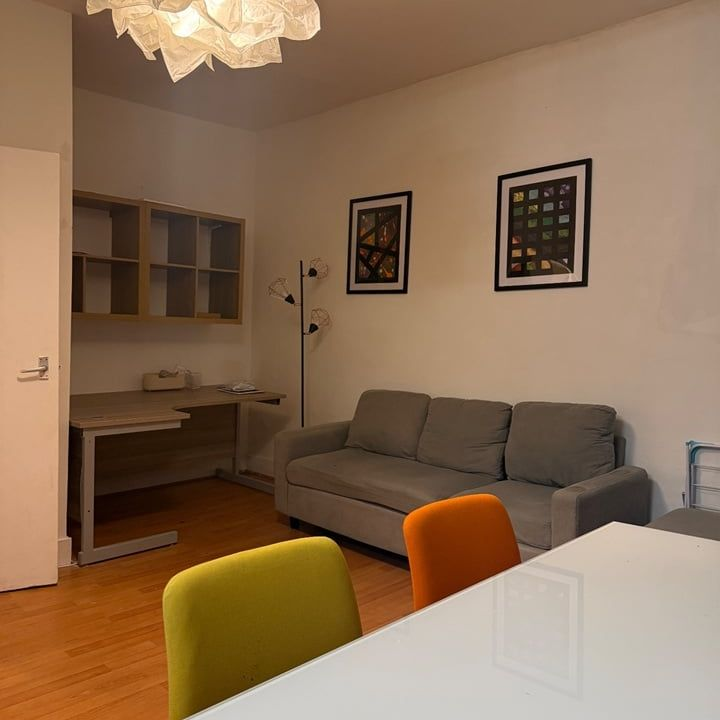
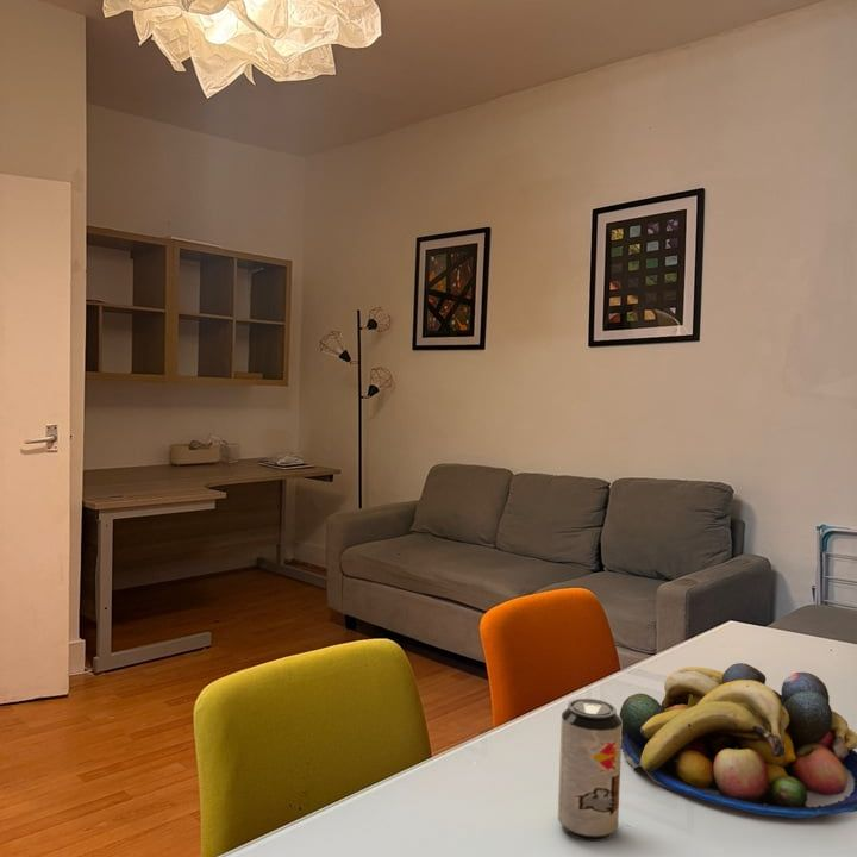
+ beverage can (589, 767)
+ fruit bowl (745, 717)
